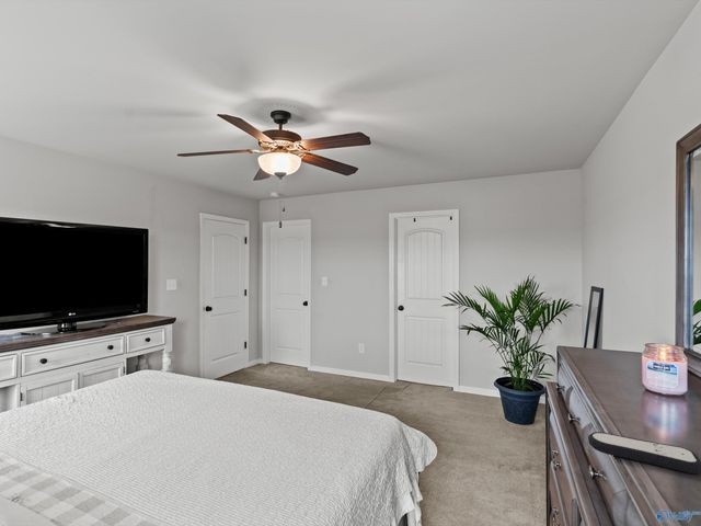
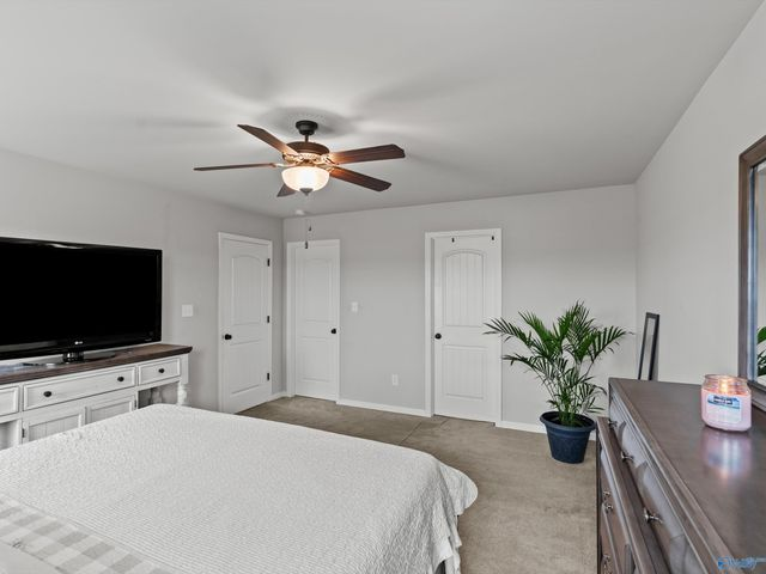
- remote control (641, 449)
